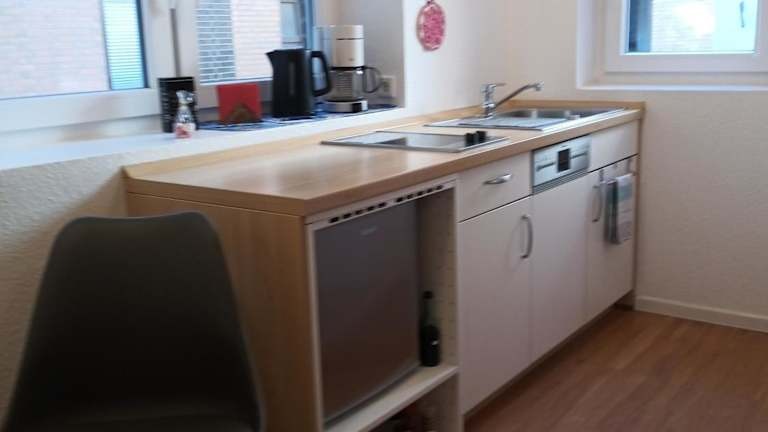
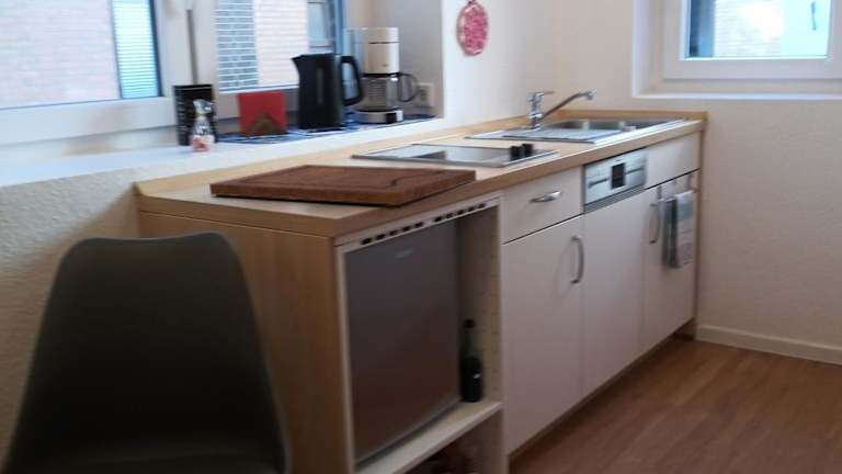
+ cutting board (345, 181)
